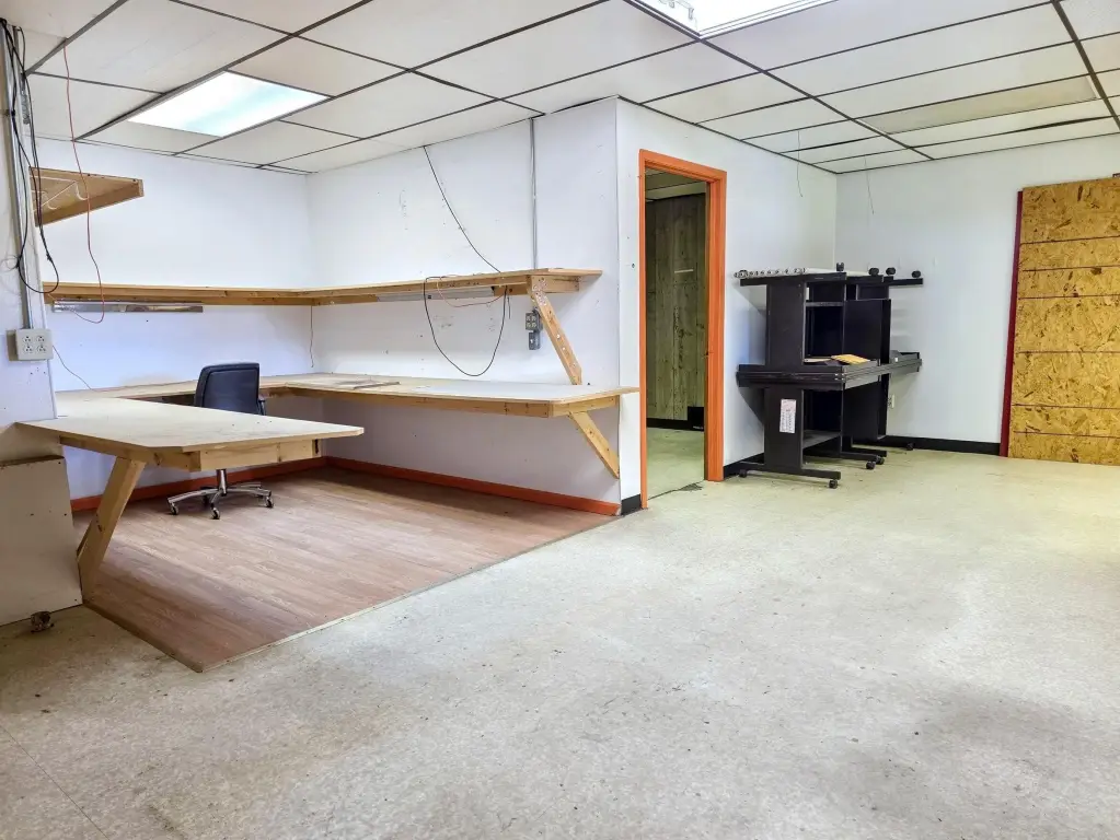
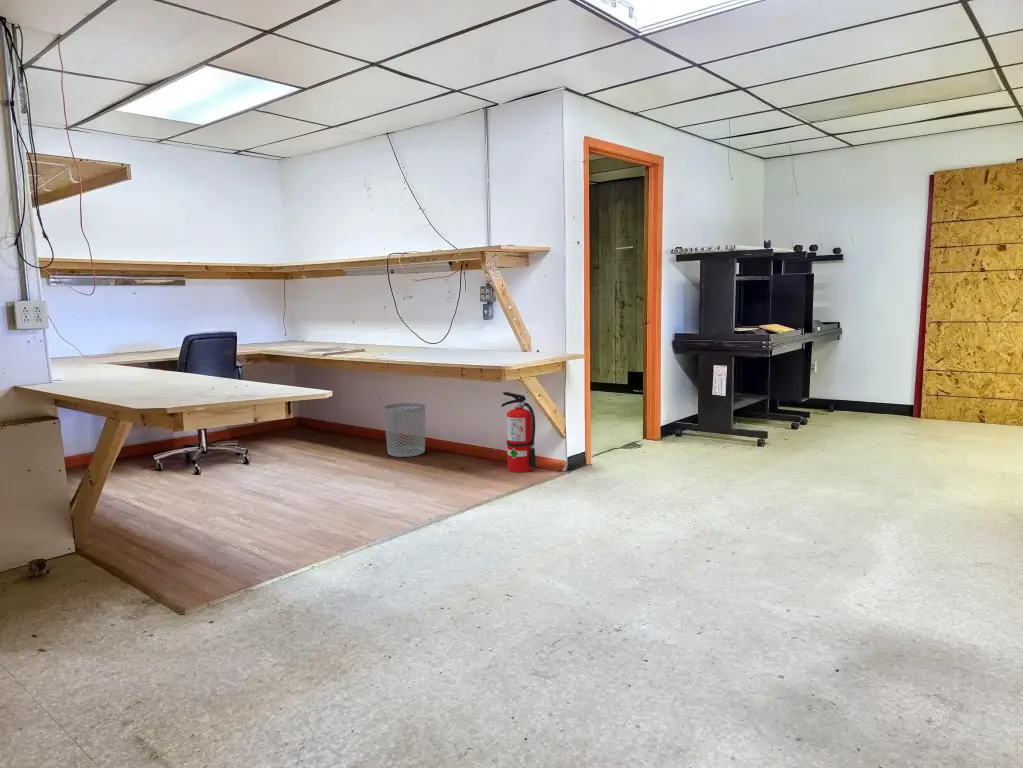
+ waste bin (405, 429)
+ fire extinguisher (516, 432)
